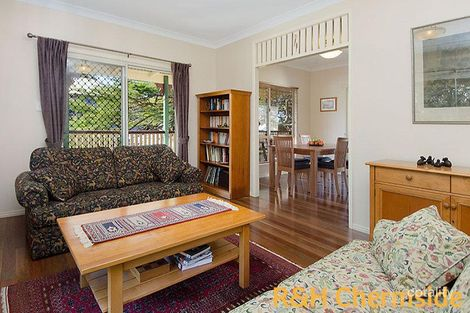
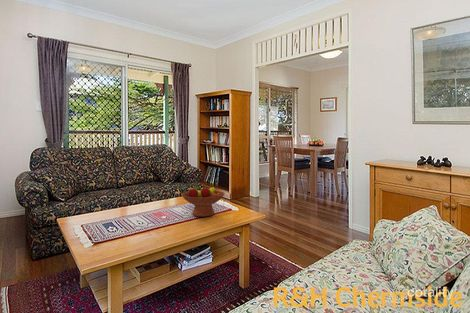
+ fruit bowl (203, 199)
